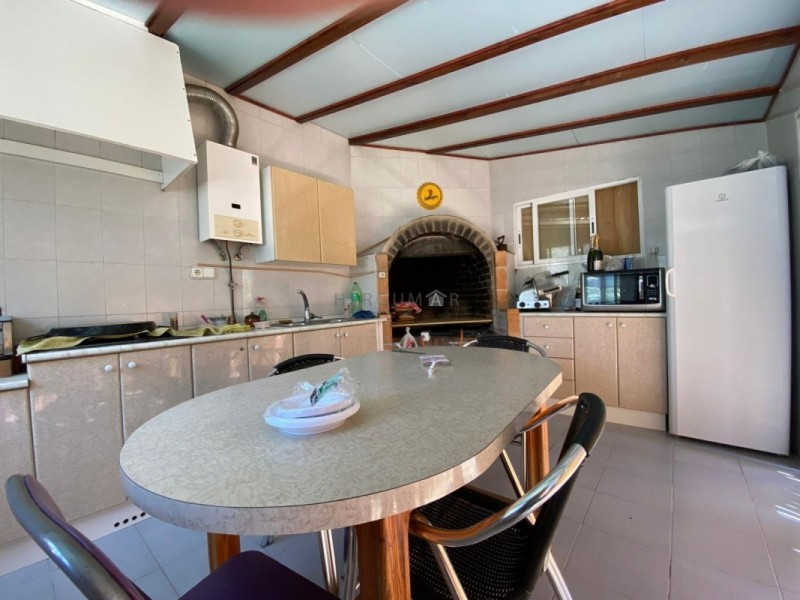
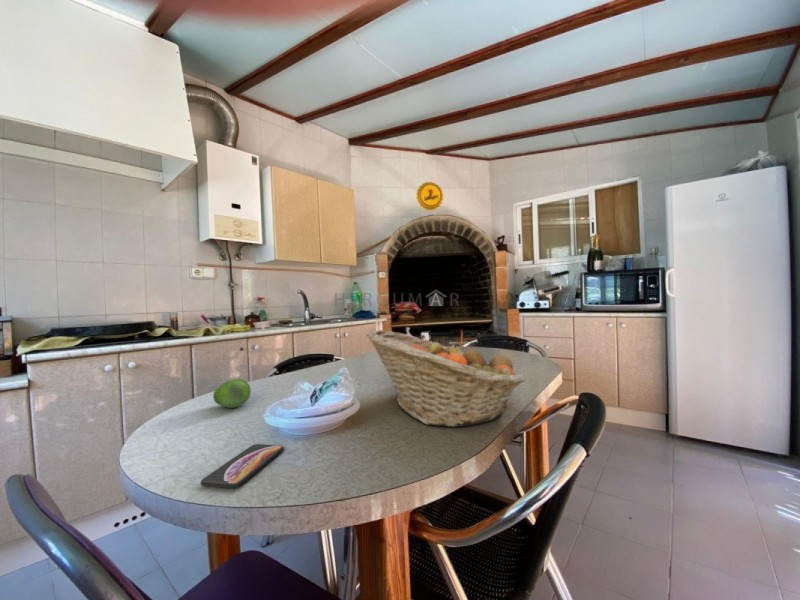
+ smartphone (246, 463)
+ fruit basket (440, 366)
+ fruit (230, 393)
